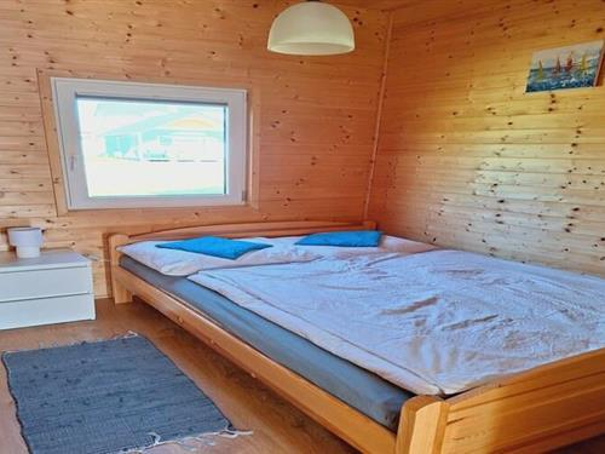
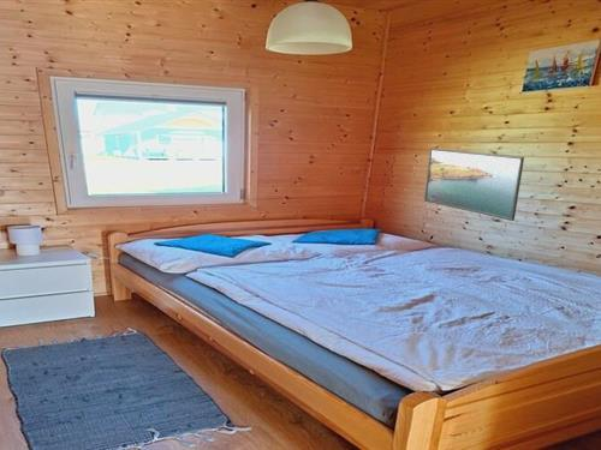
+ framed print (468, 181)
